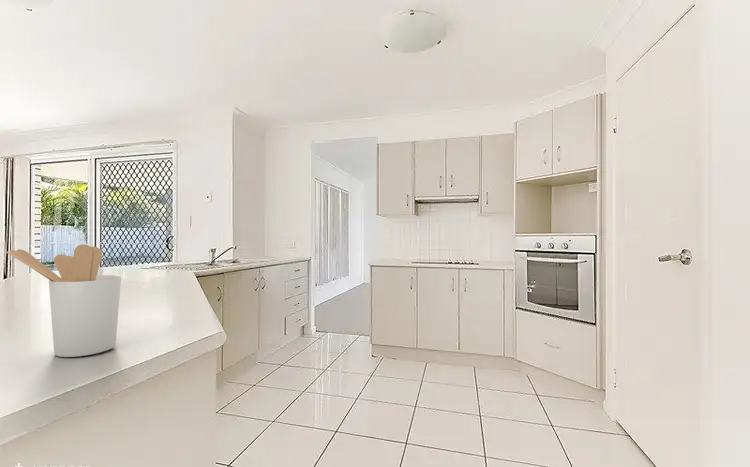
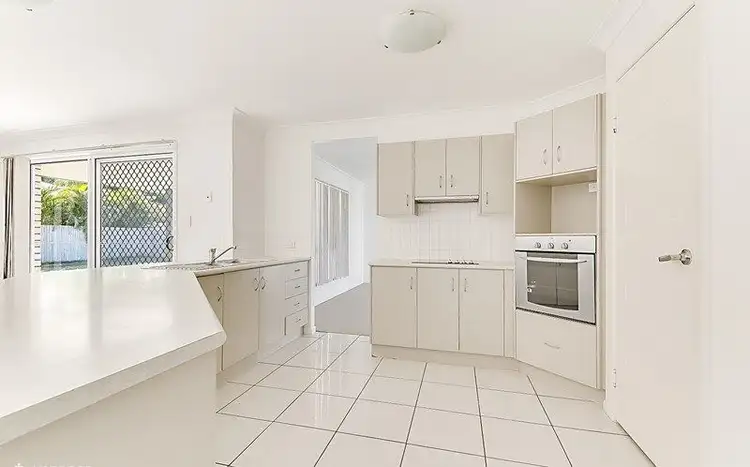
- utensil holder (66, 298)
